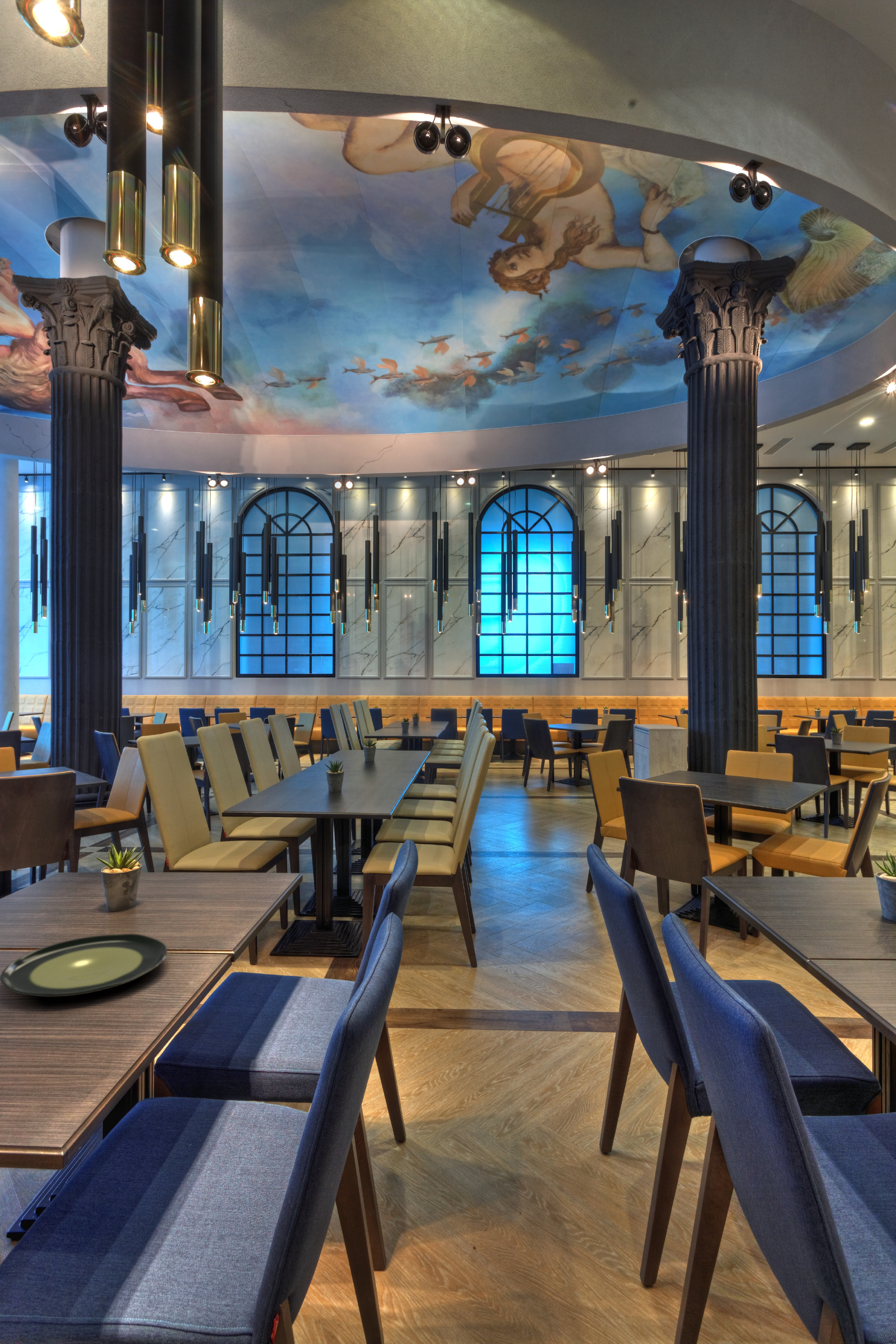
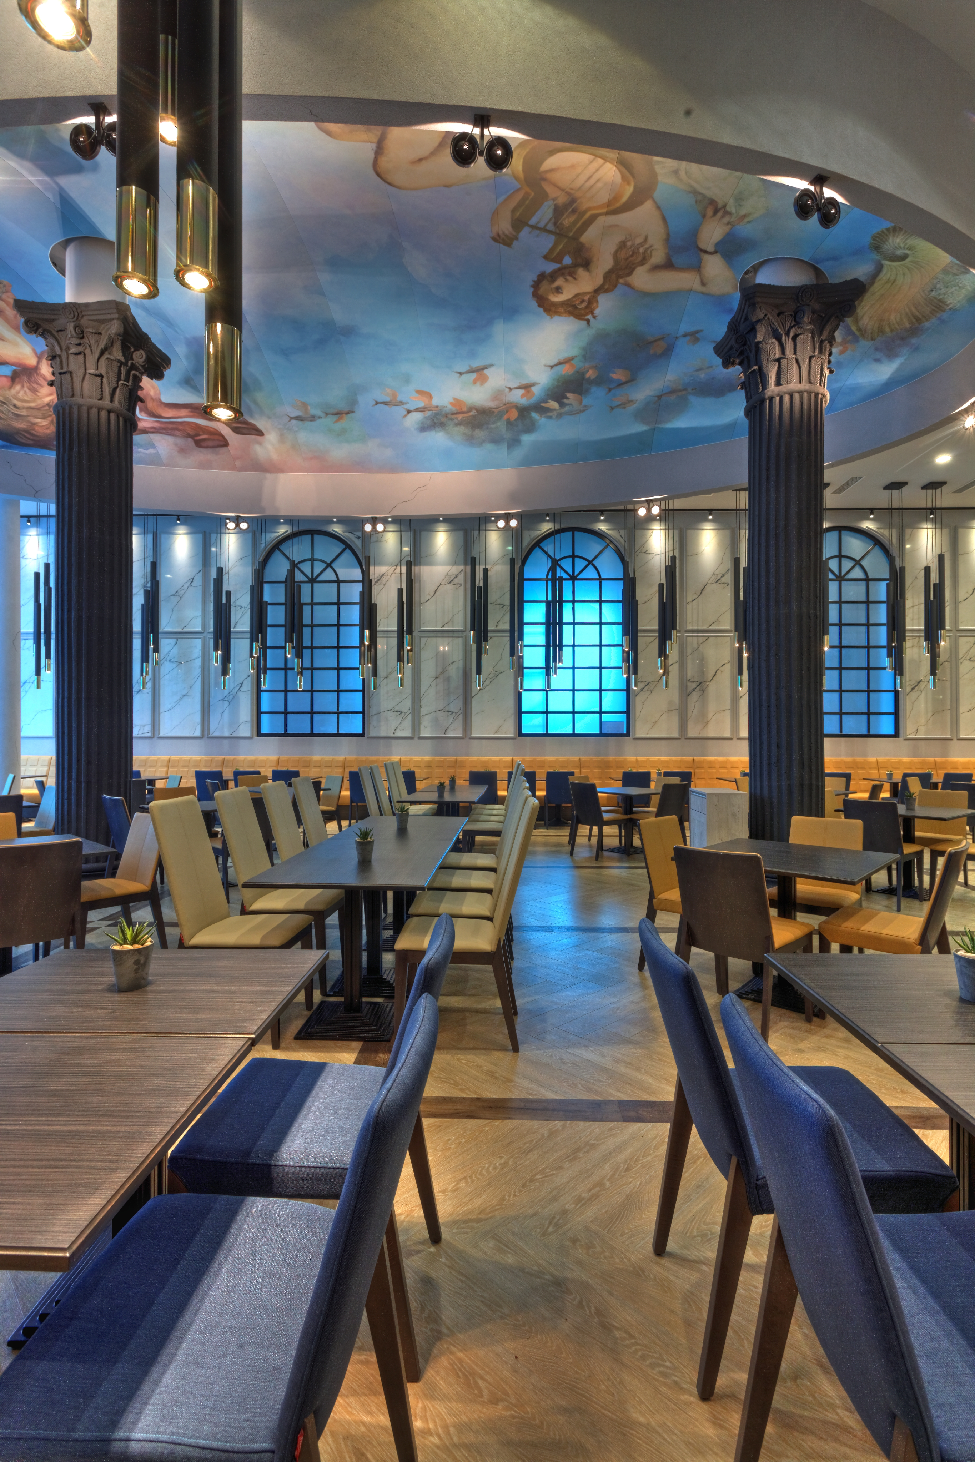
- plate (88, 967)
